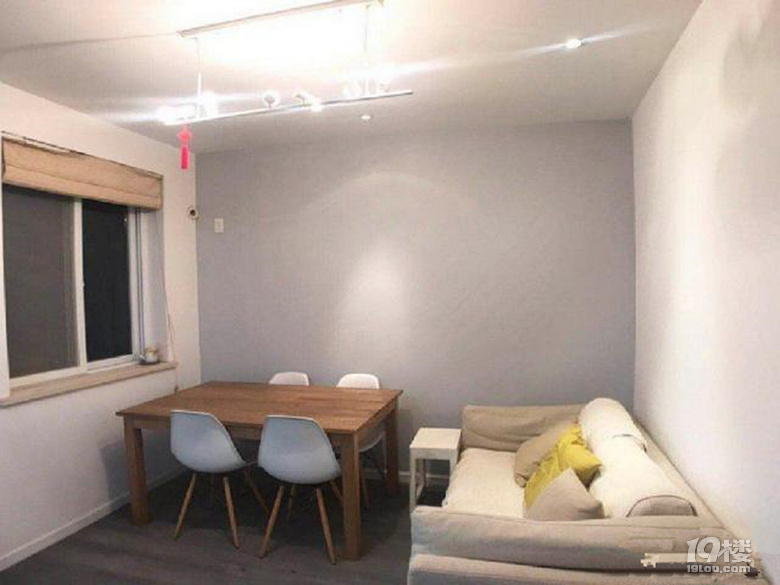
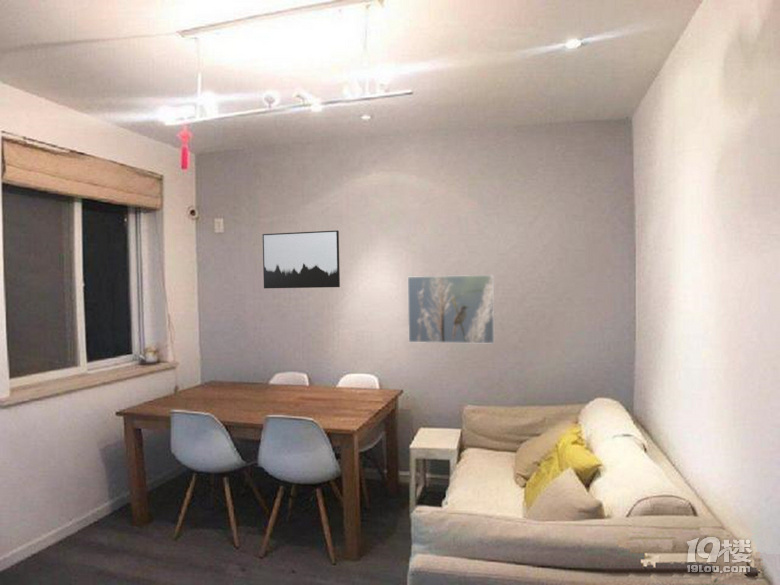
+ wall art (300, 260)
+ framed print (450, 309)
